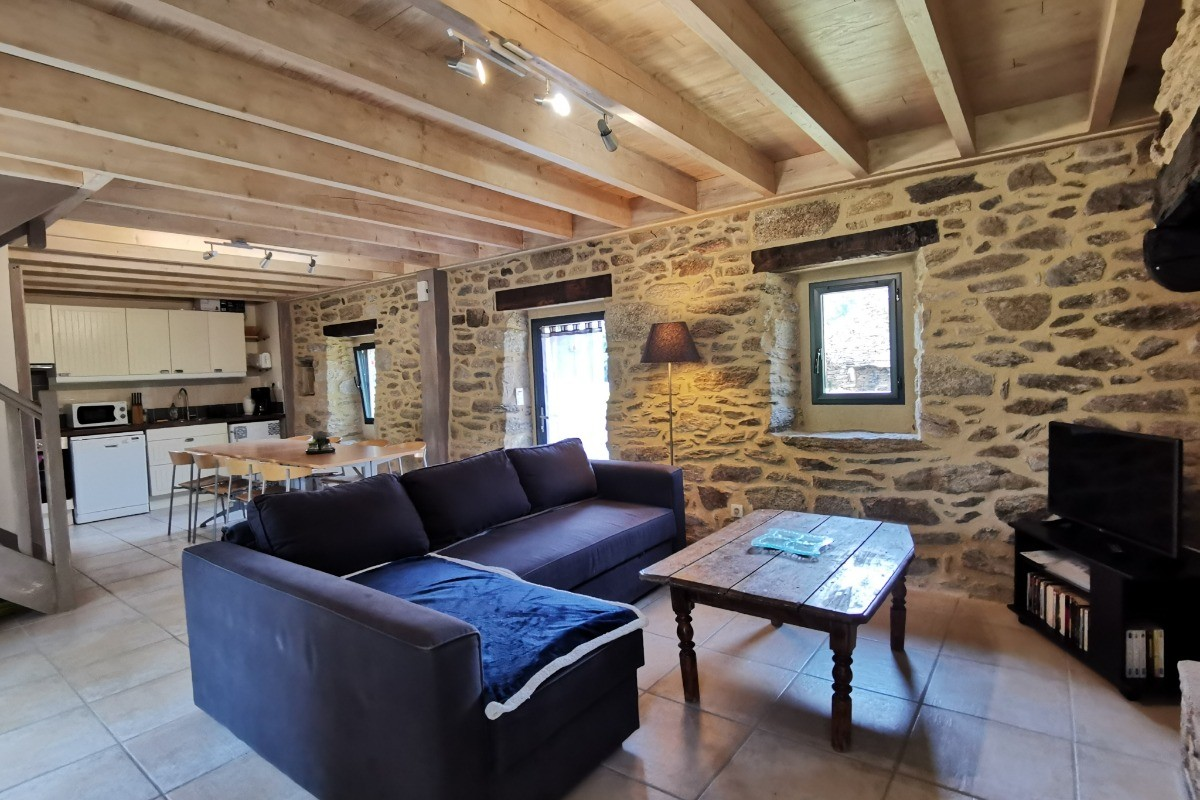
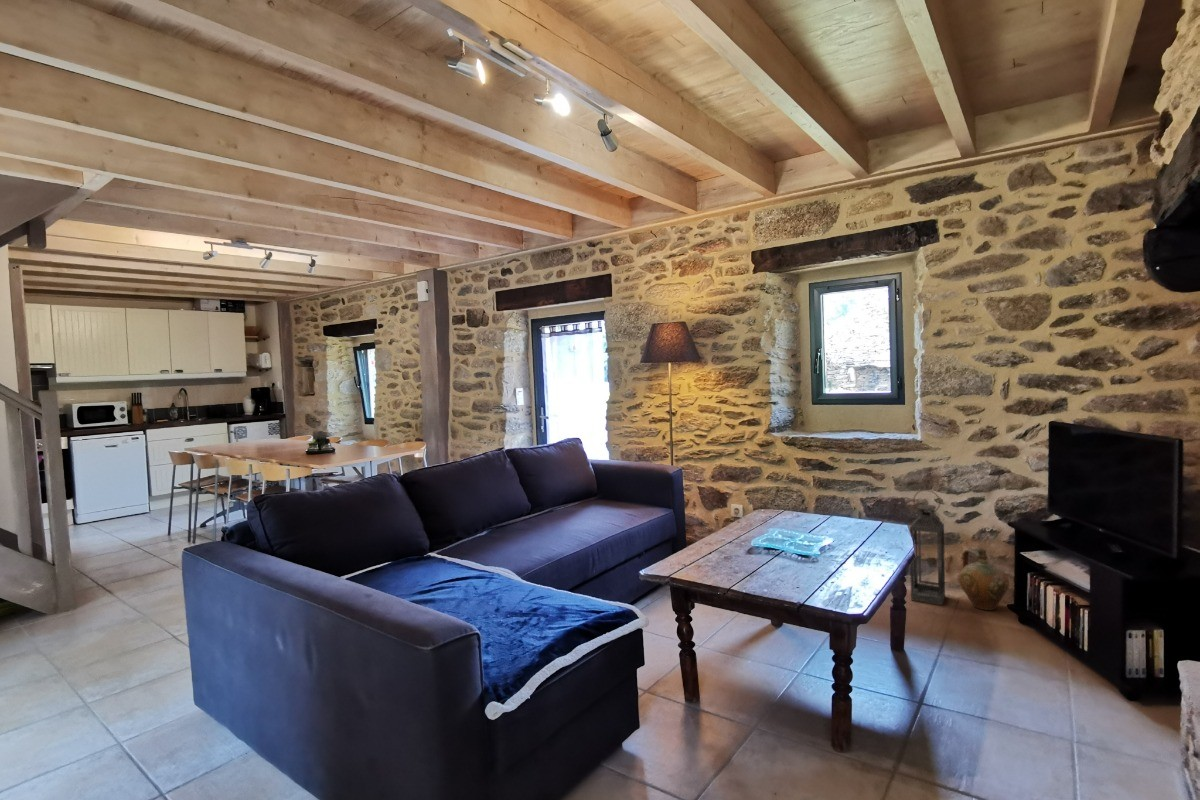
+ ceramic jug (983, 578)
+ lantern (920, 544)
